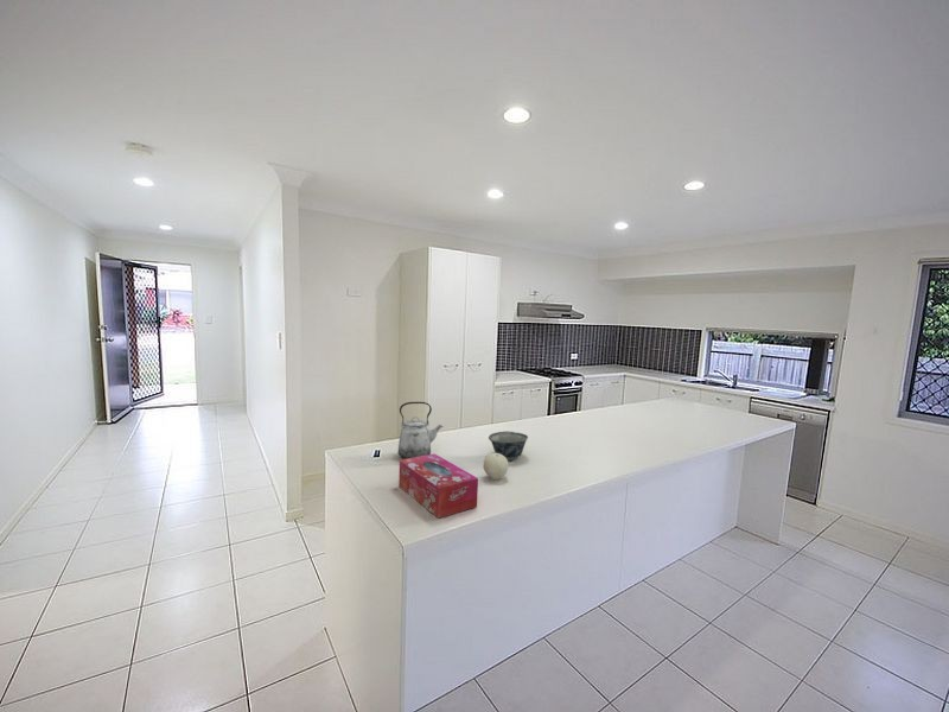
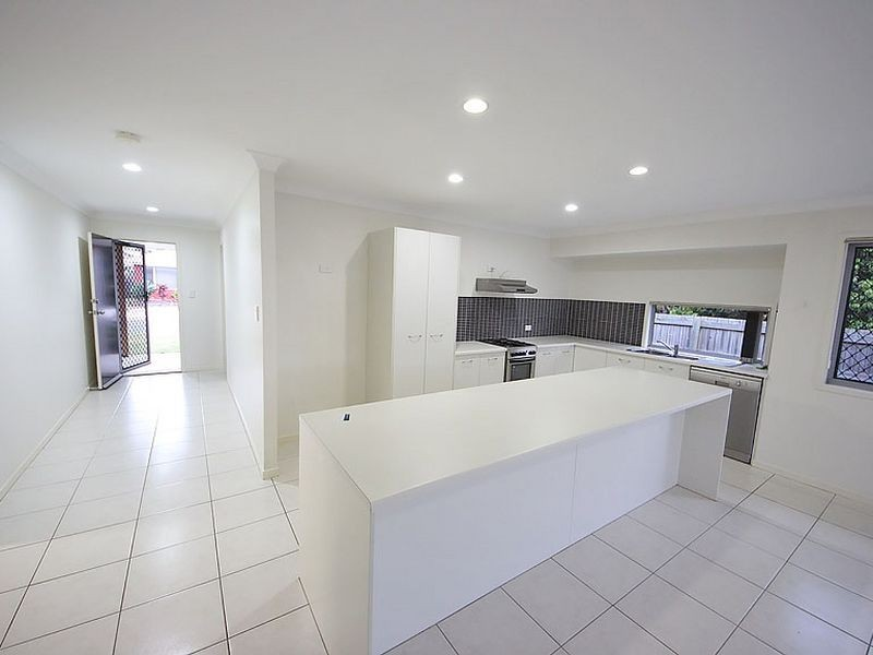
- tissue box (435, 482)
- kettle (421, 428)
- bowl (507, 446)
- fruit (495, 465)
